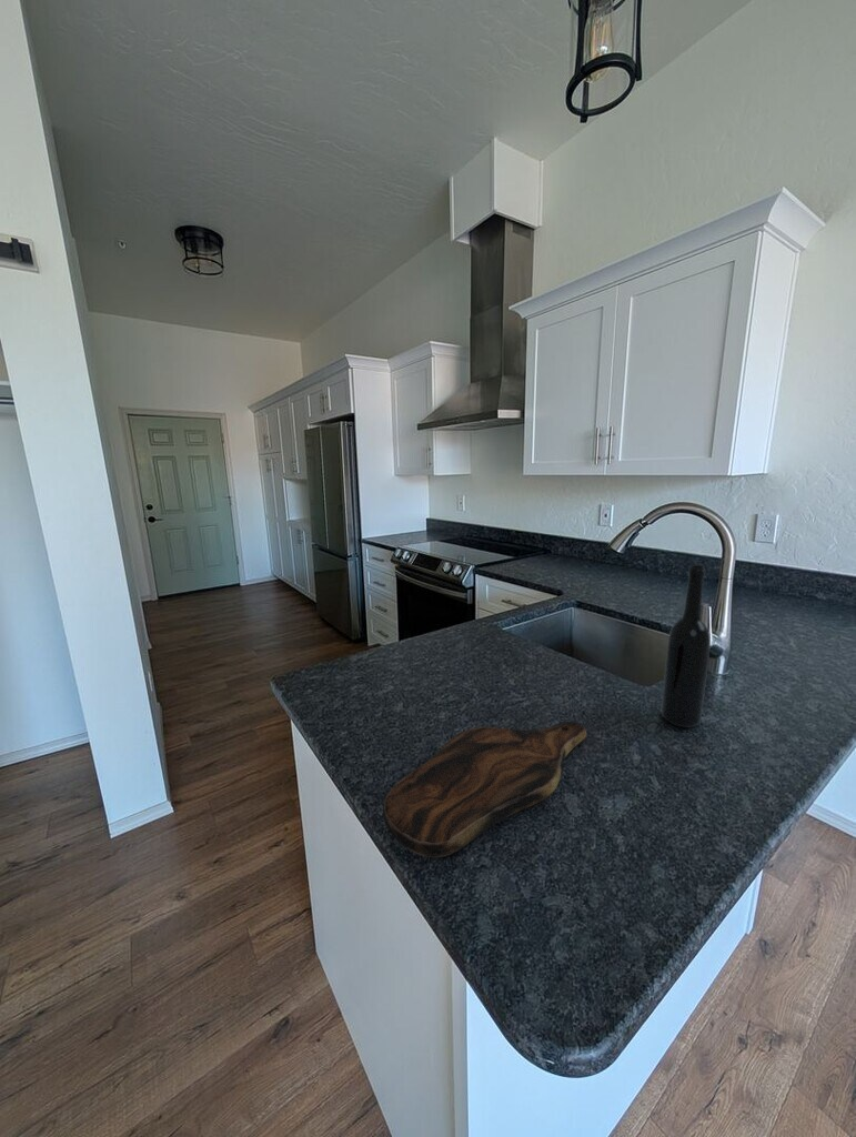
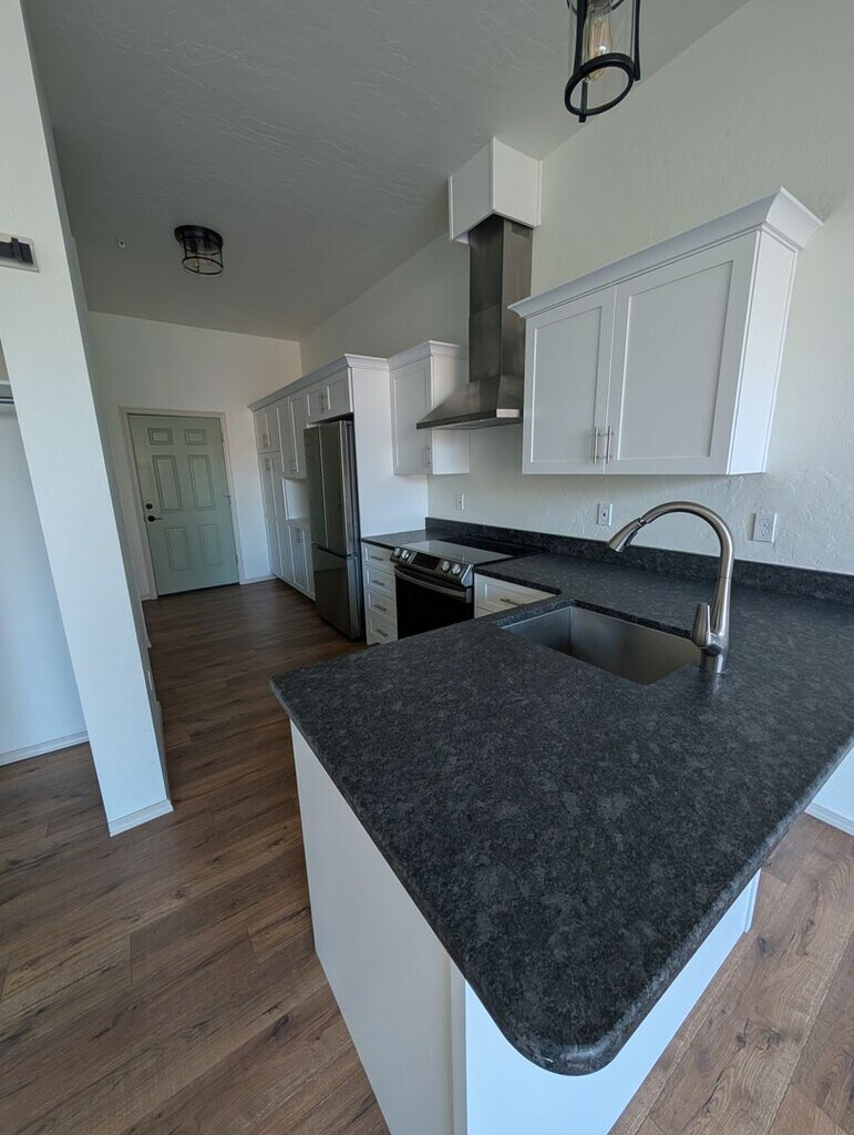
- cutting board (494, 766)
- bottle (688, 646)
